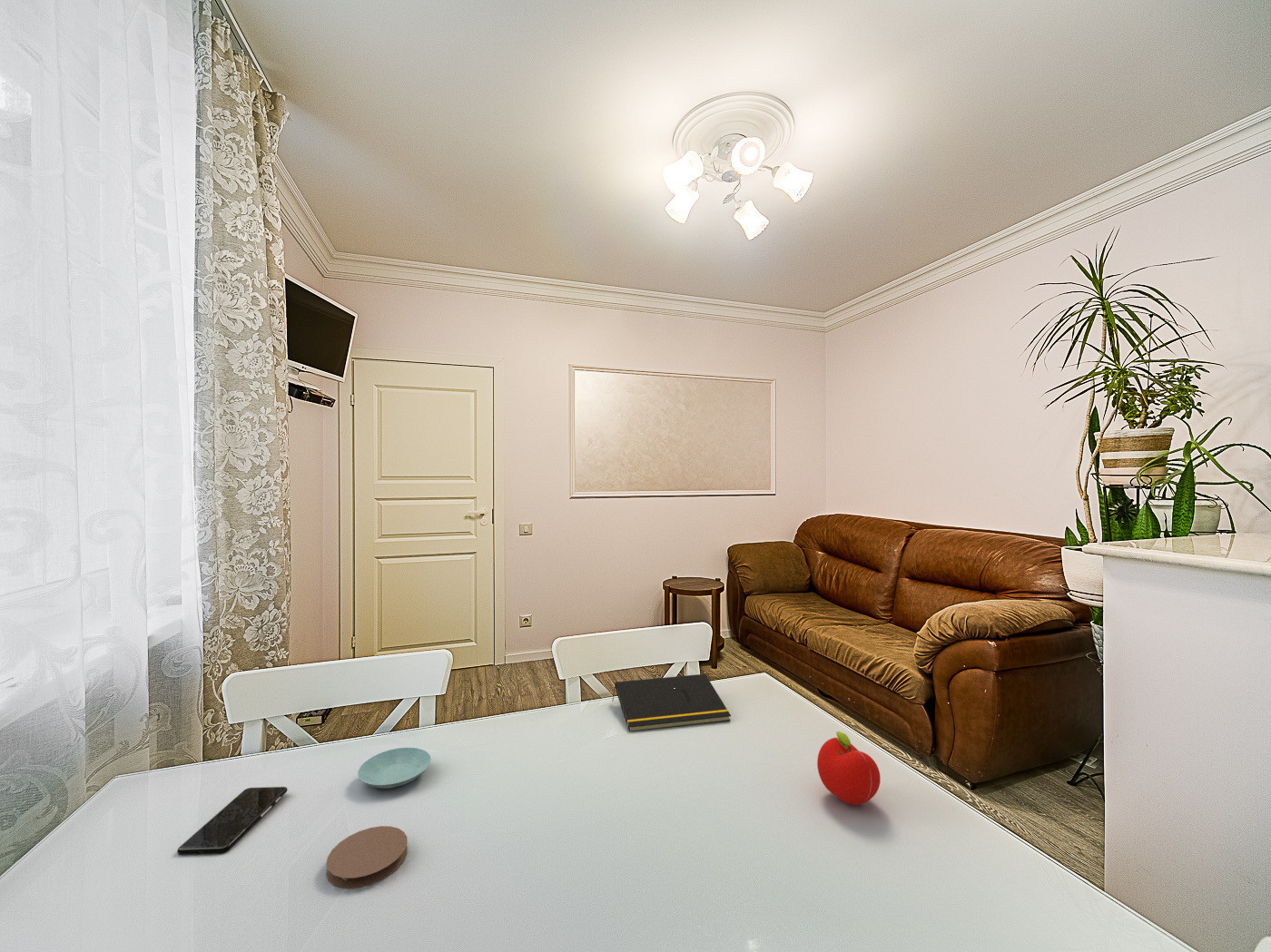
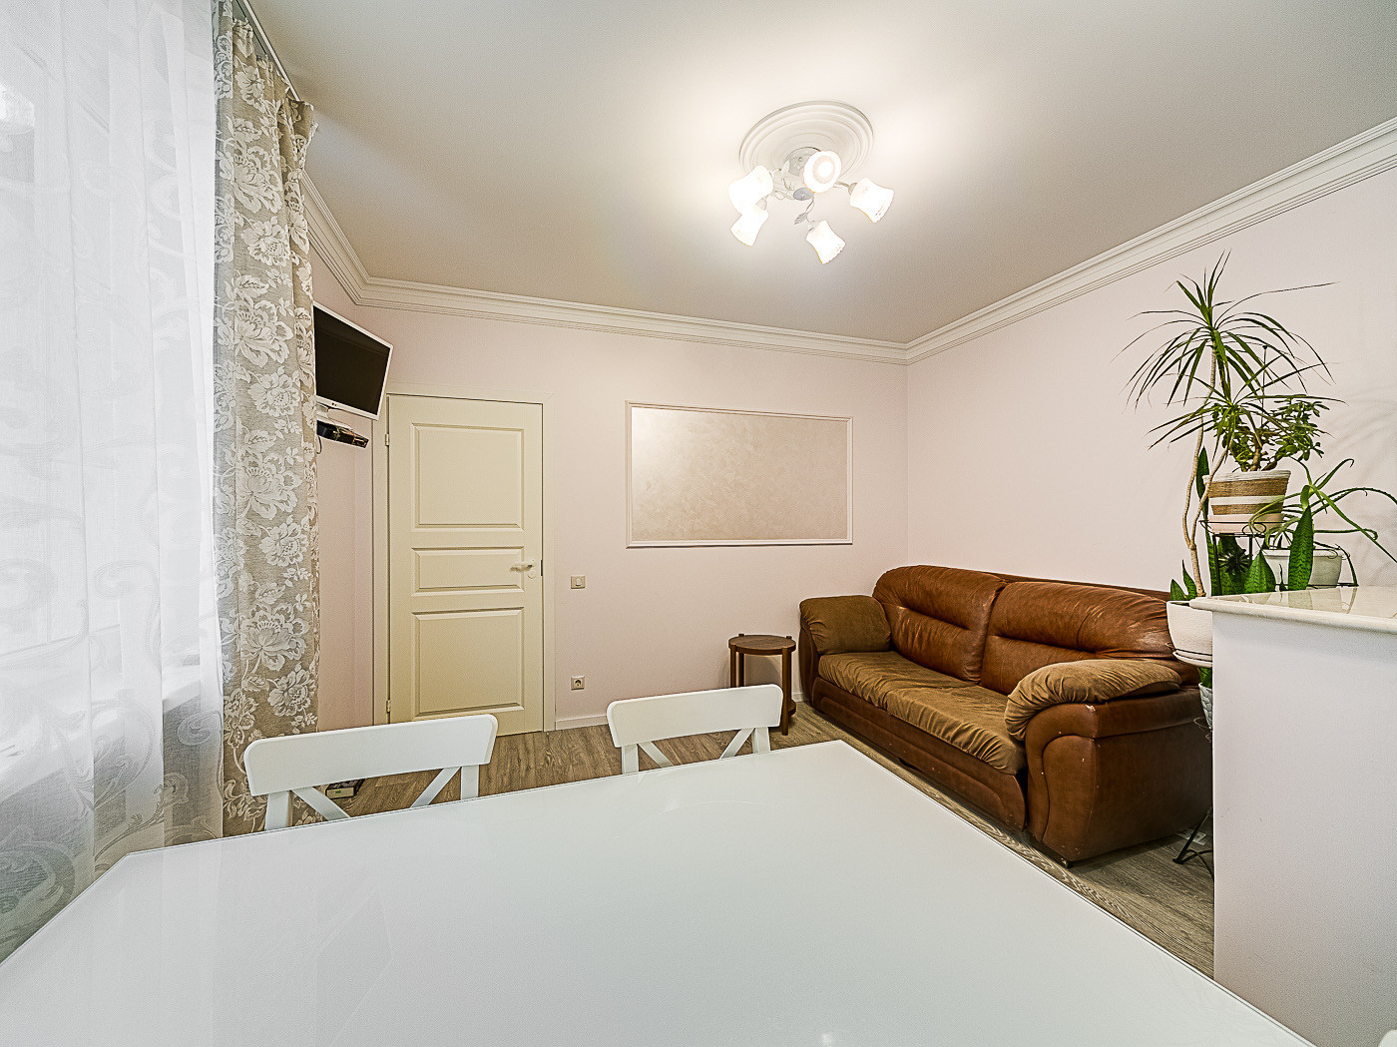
- fruit (847, 767)
- saucer (395, 770)
- notepad (670, 701)
- smartphone (237, 818)
- coaster (368, 855)
